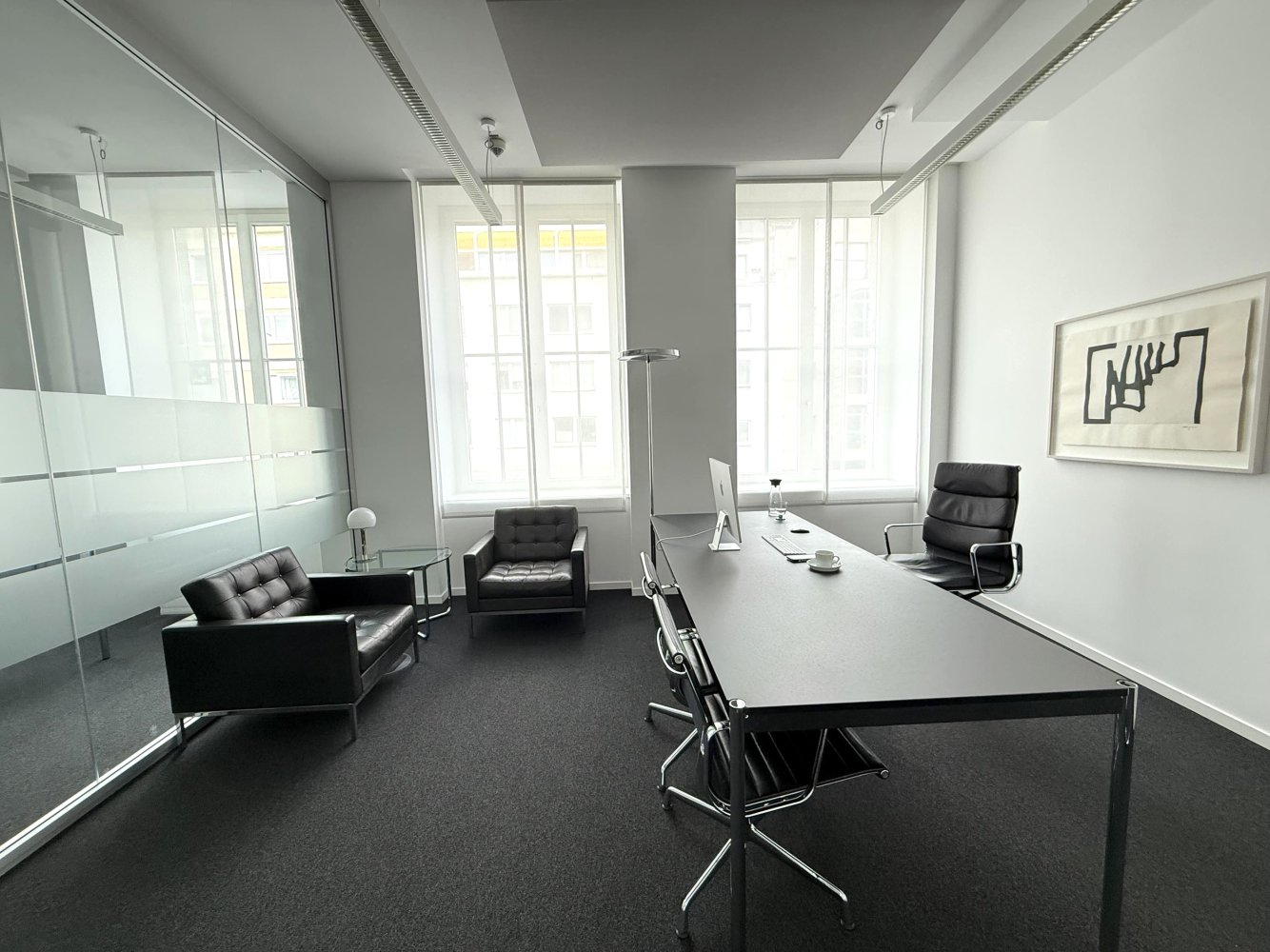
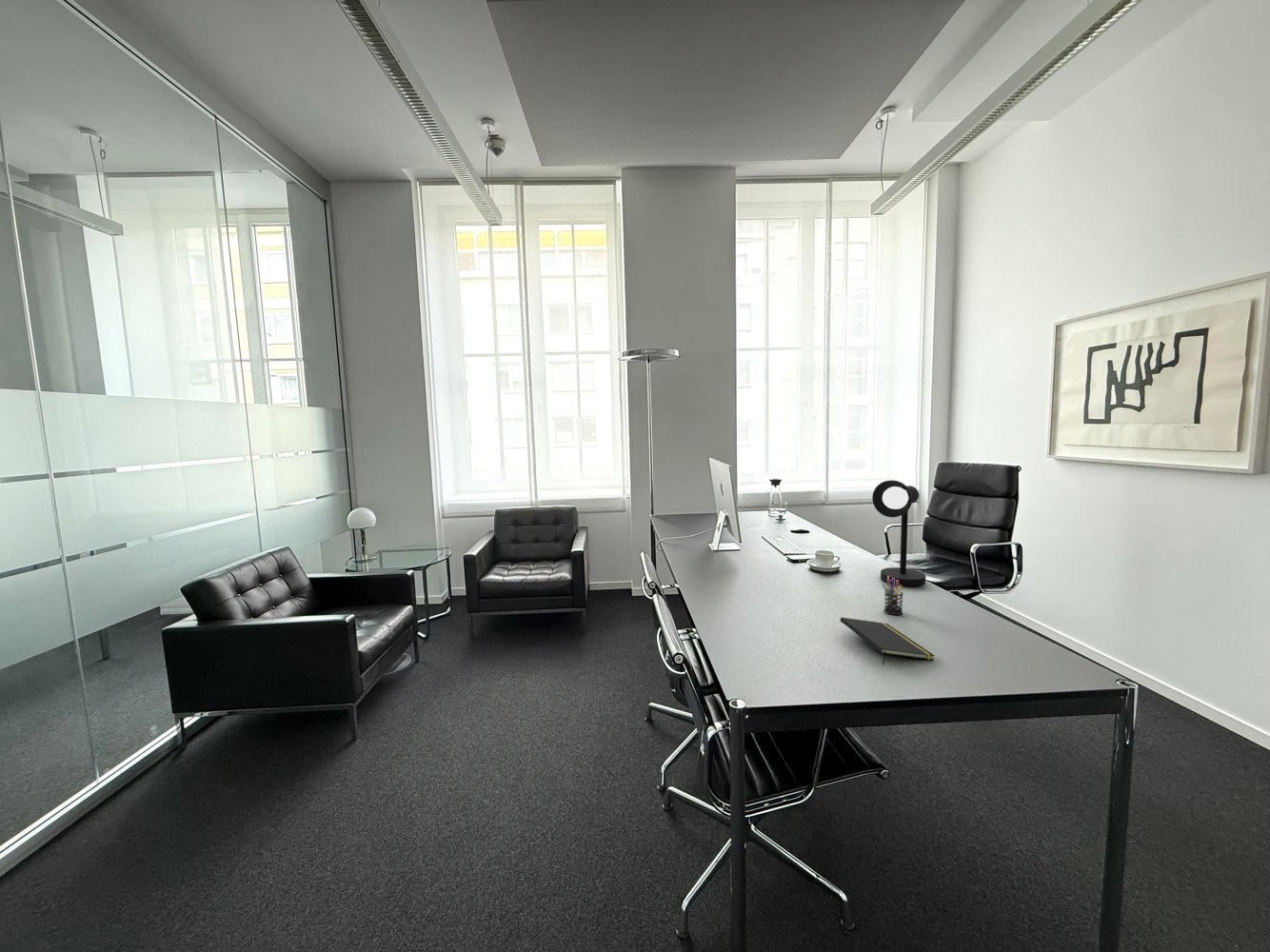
+ desk lamp (901, 530)
+ notepad (883, 637)
+ pen holder (891, 595)
